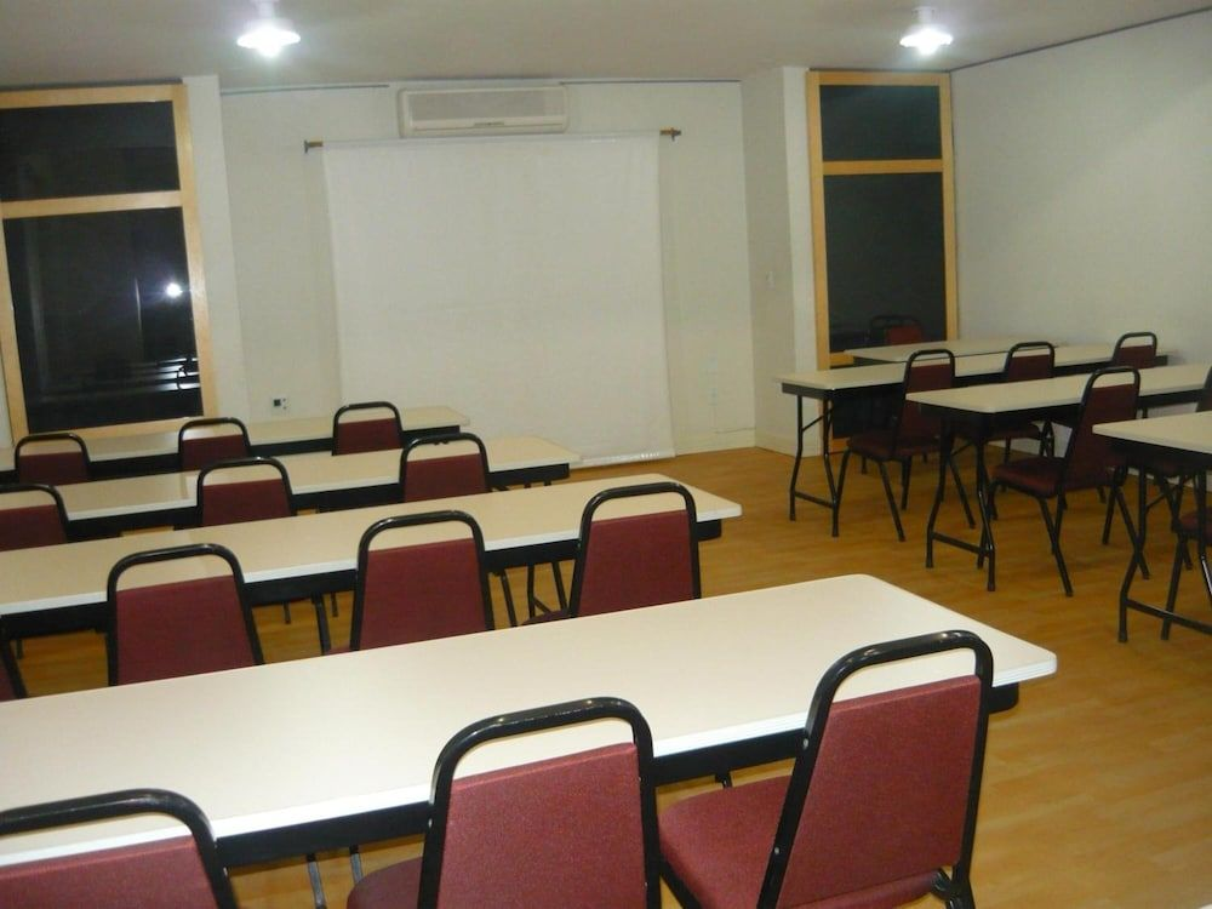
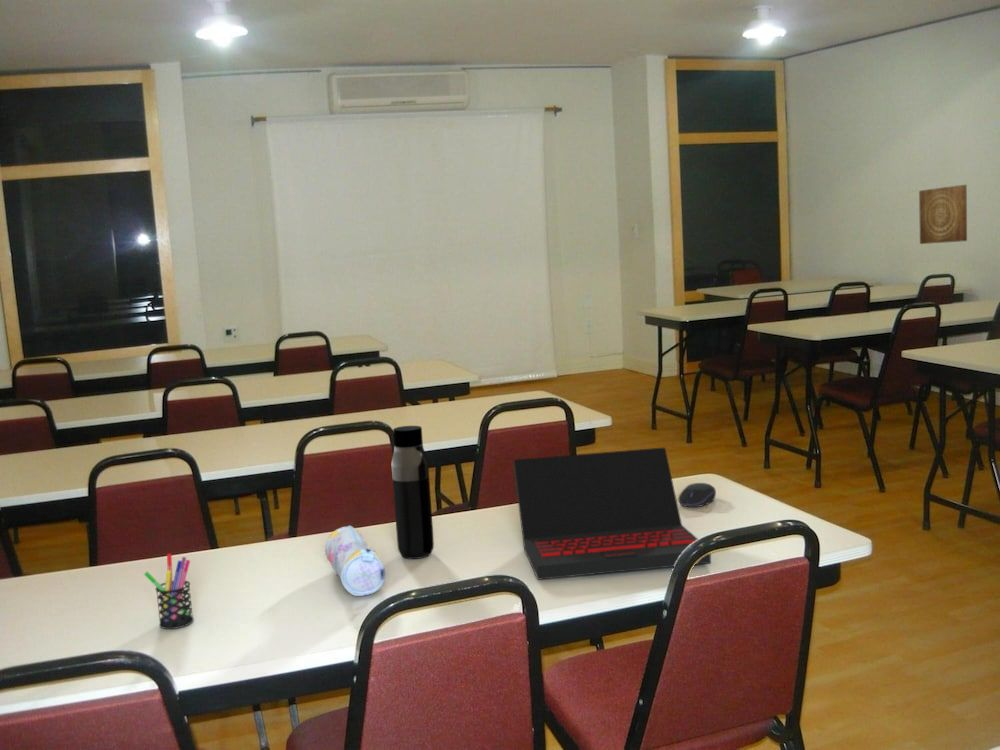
+ computer mouse (697, 493)
+ pencil case (353, 559)
+ wall art (942, 215)
+ water bottle (411, 491)
+ laptop (605, 507)
+ pen holder (169, 590)
